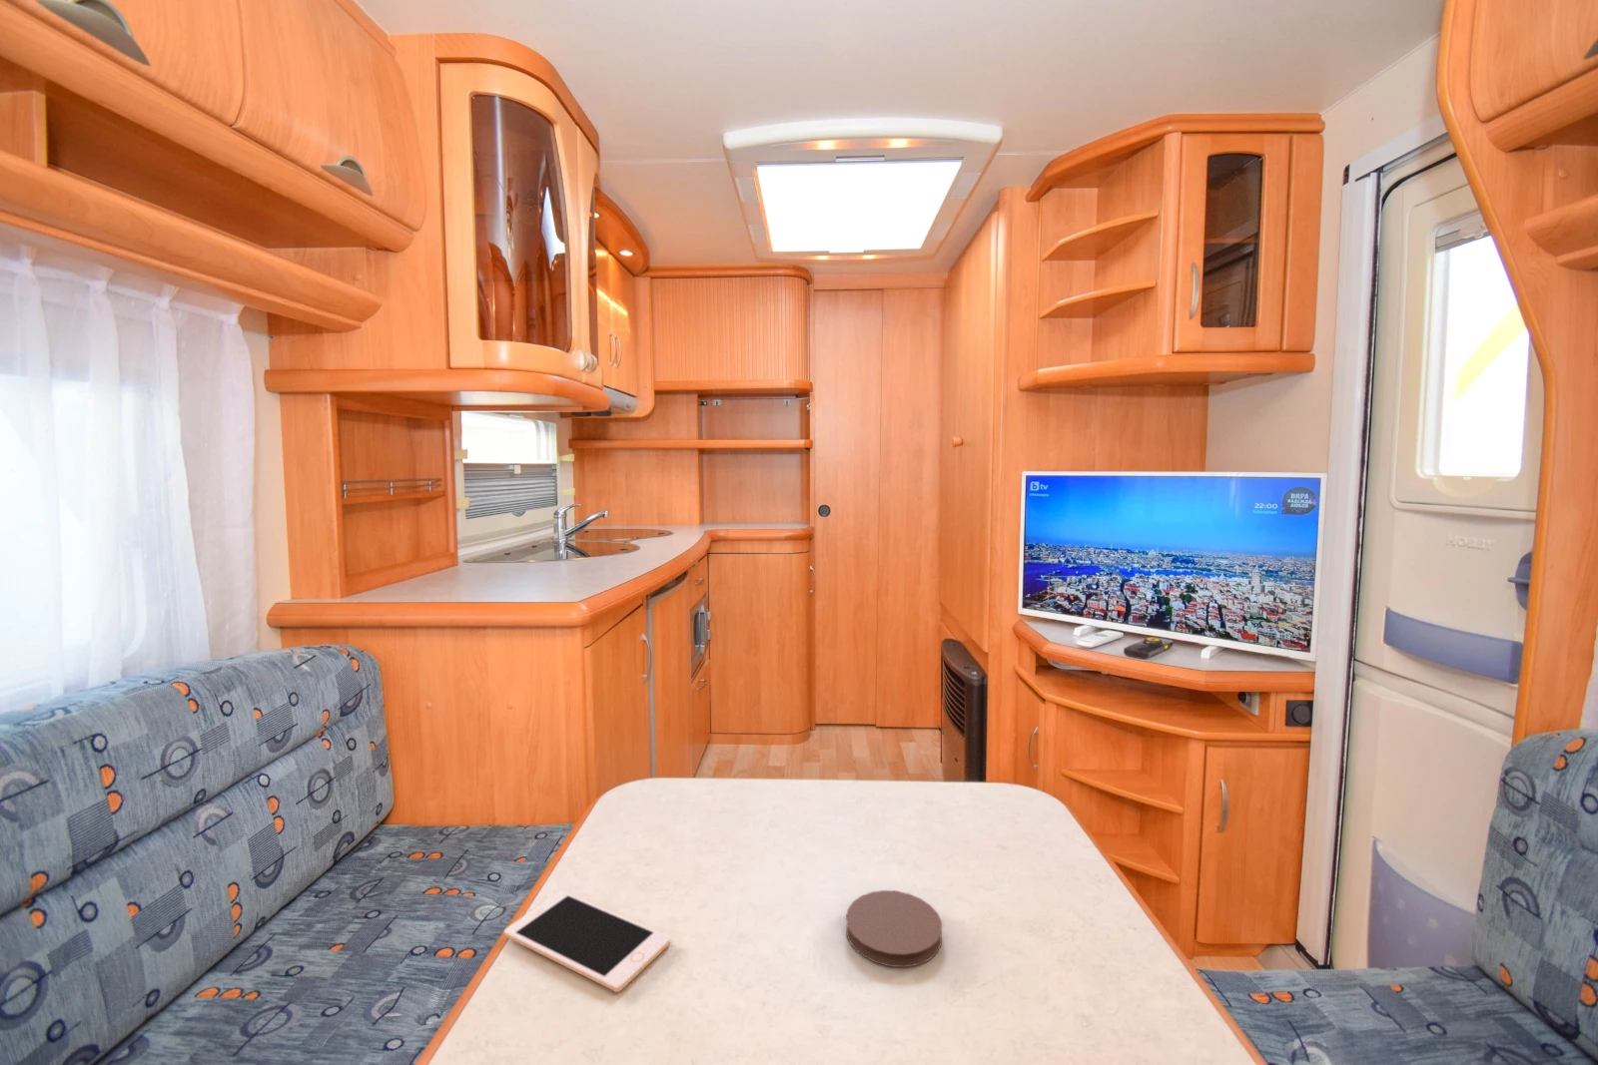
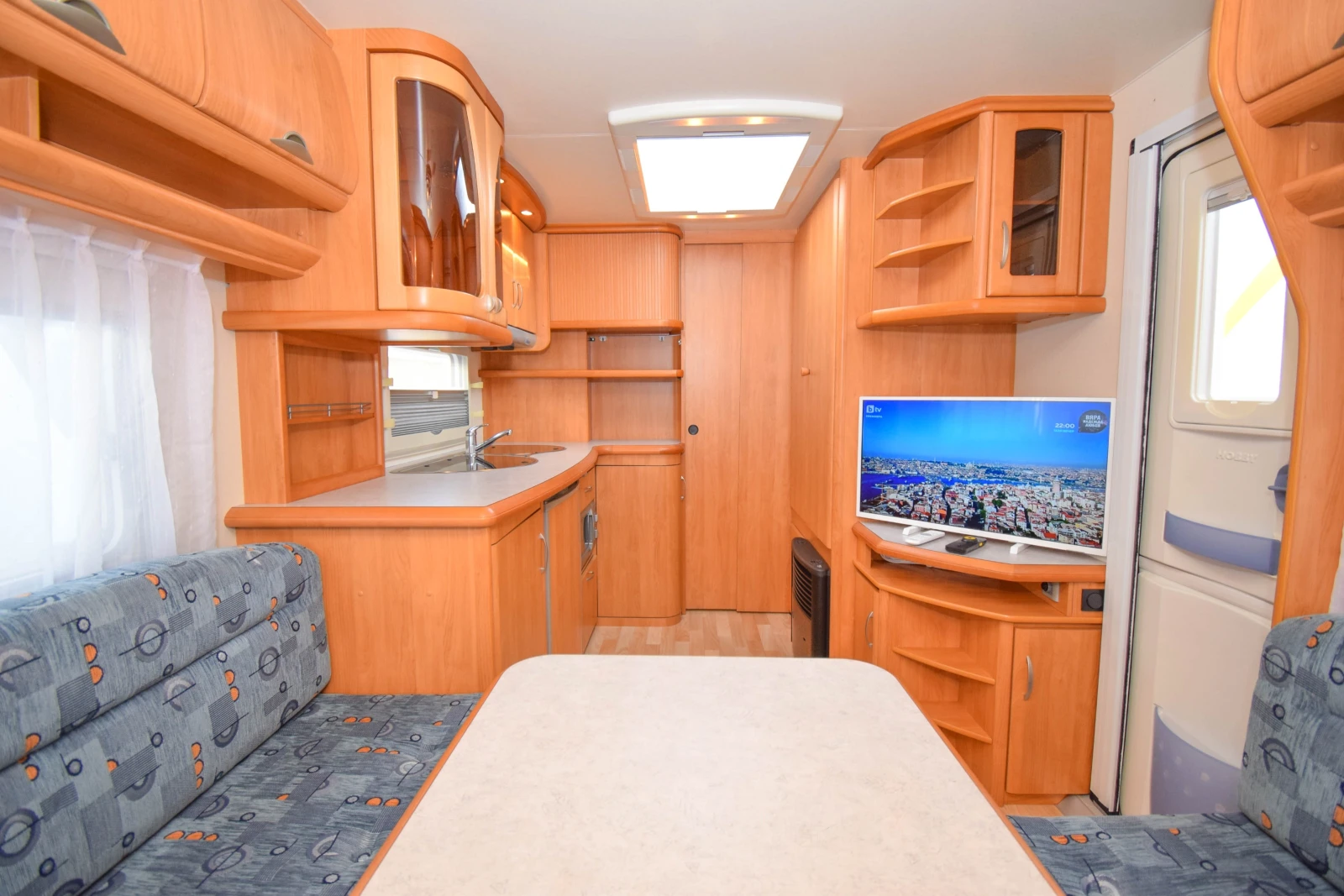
- cell phone (586, 937)
- coaster (893, 925)
